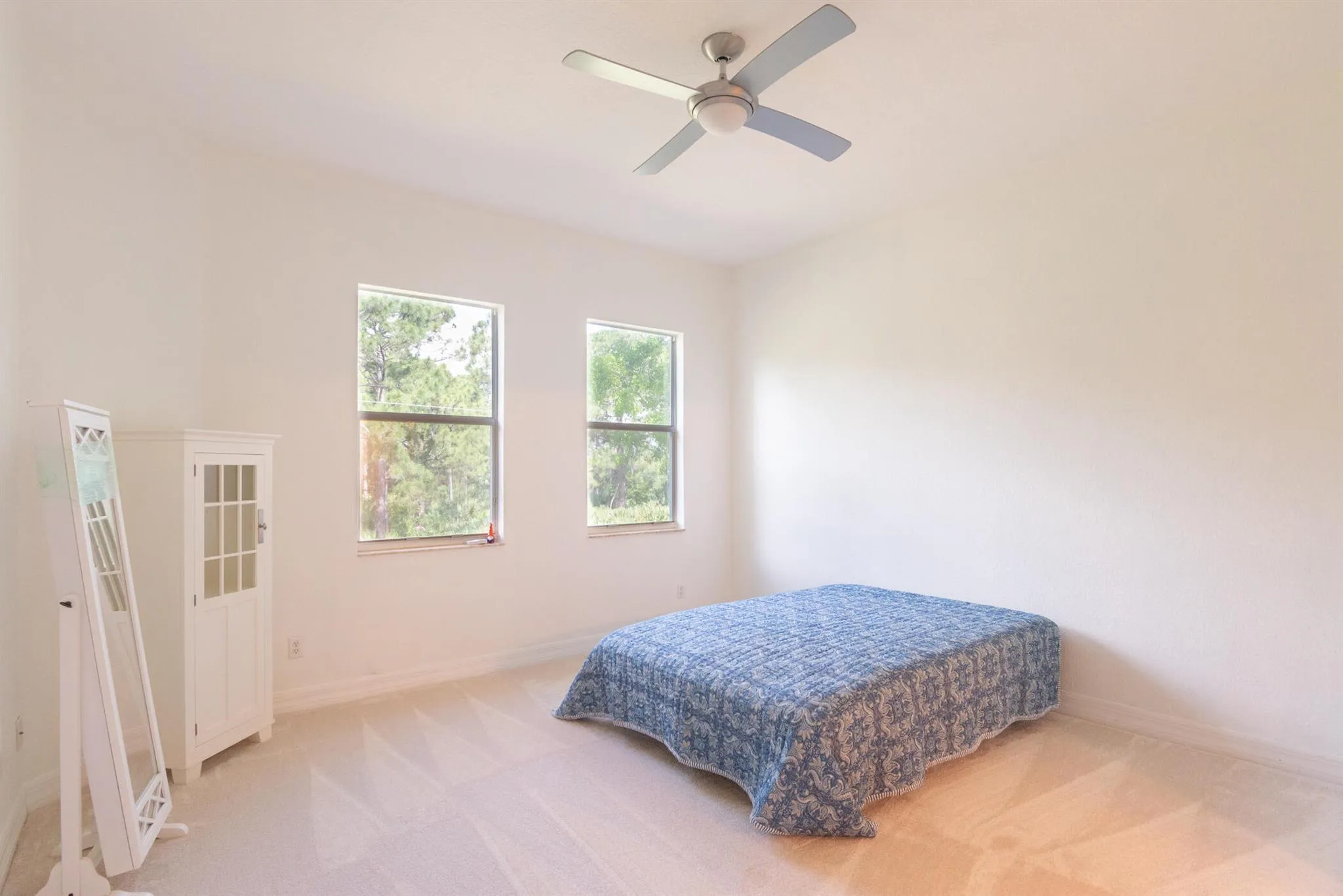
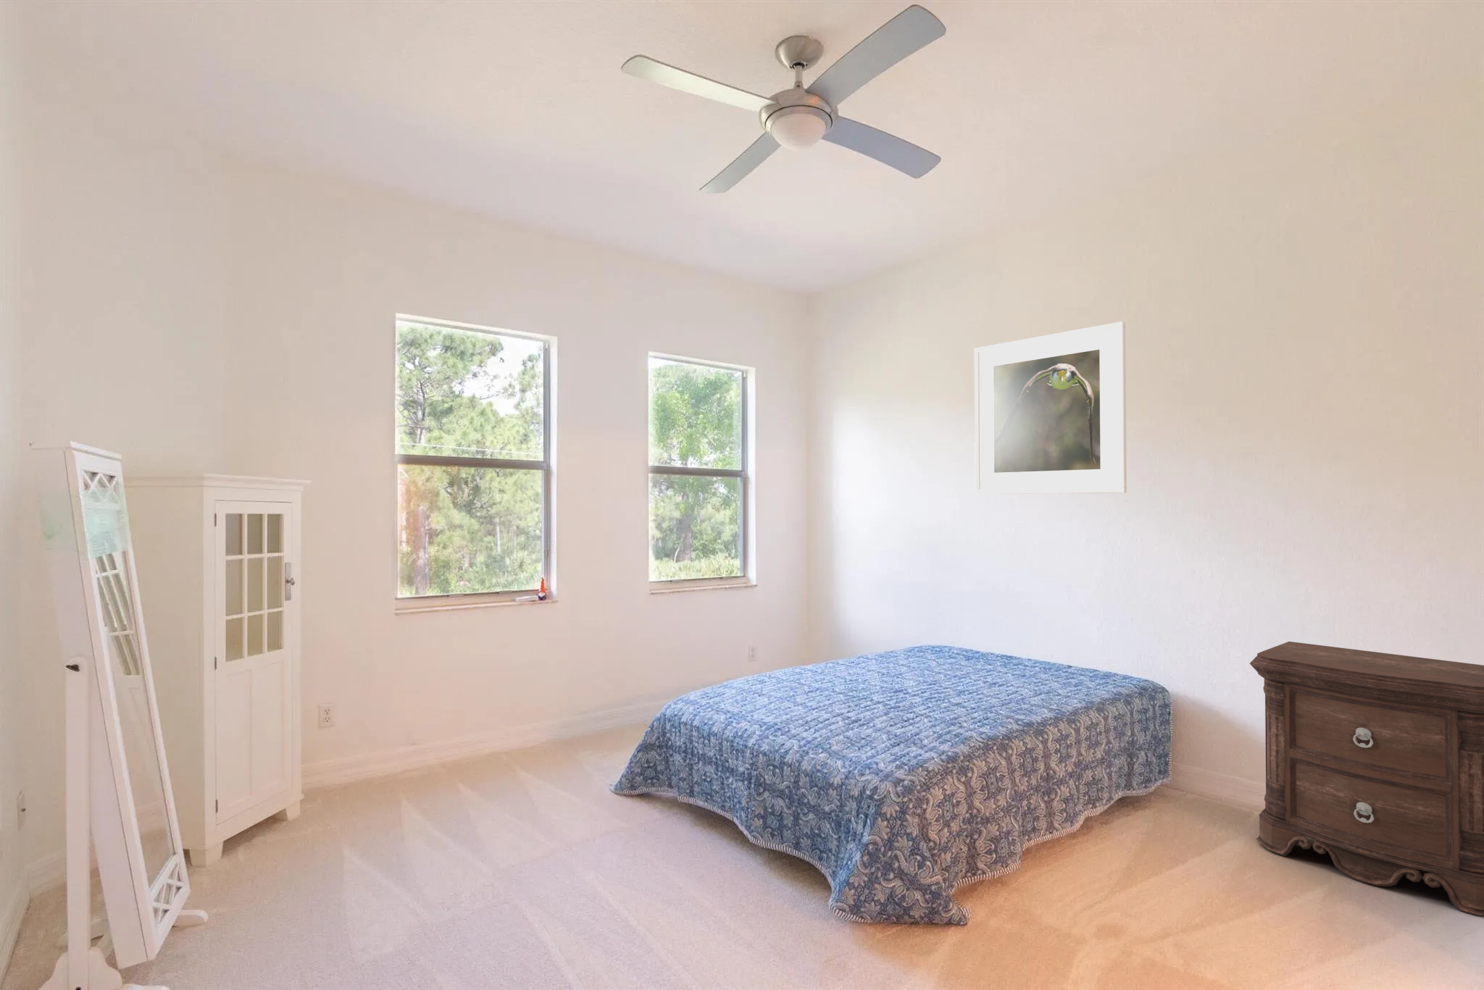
+ nightstand (1378, 763)
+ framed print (1044, 414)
